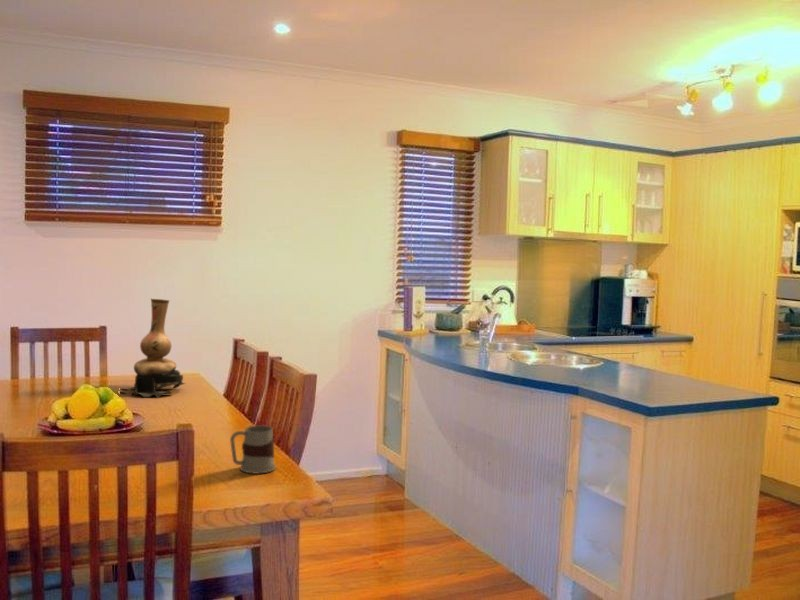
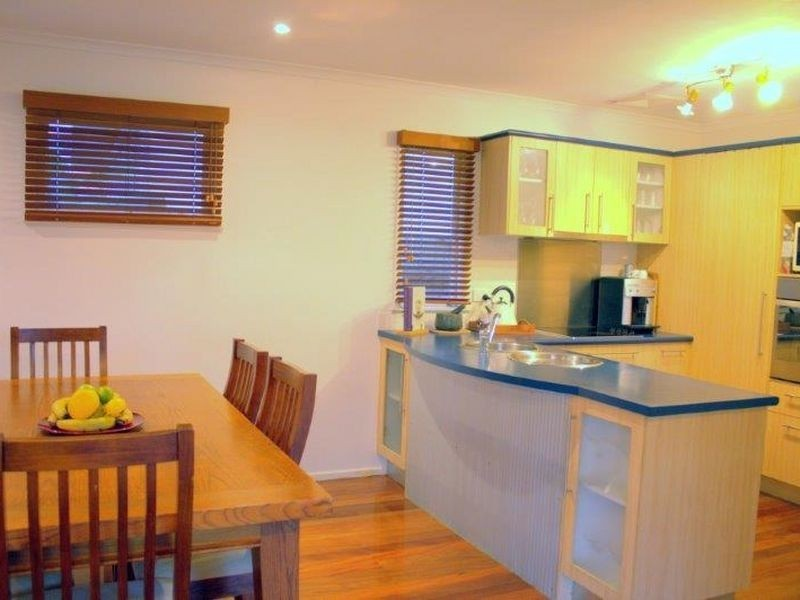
- mug (252, 449)
- vase (155, 344)
